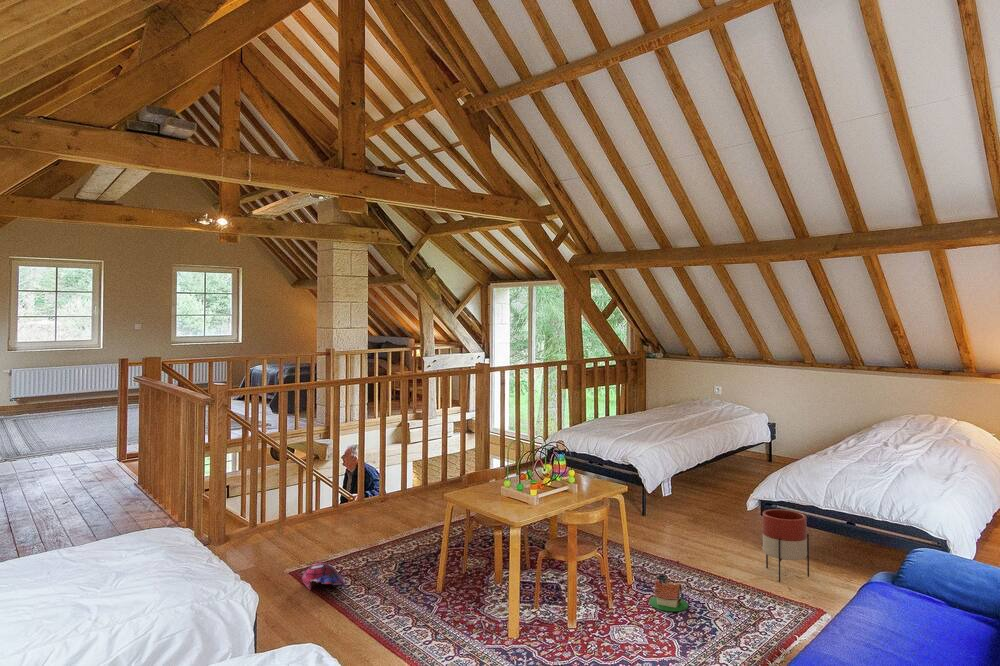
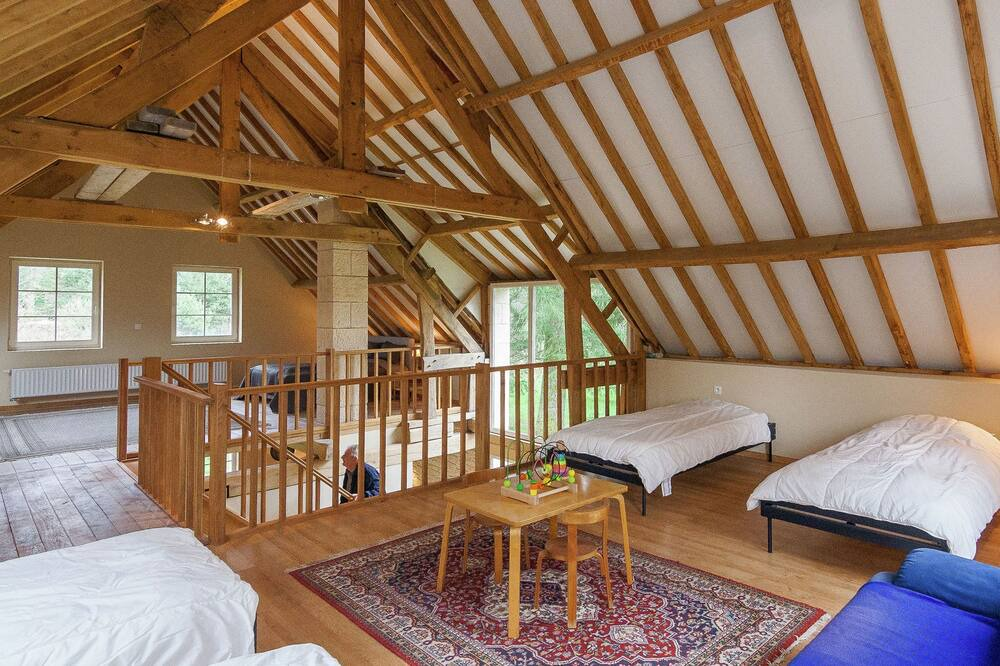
- plush toy (323, 575)
- planter (784, 545)
- toy house (668, 590)
